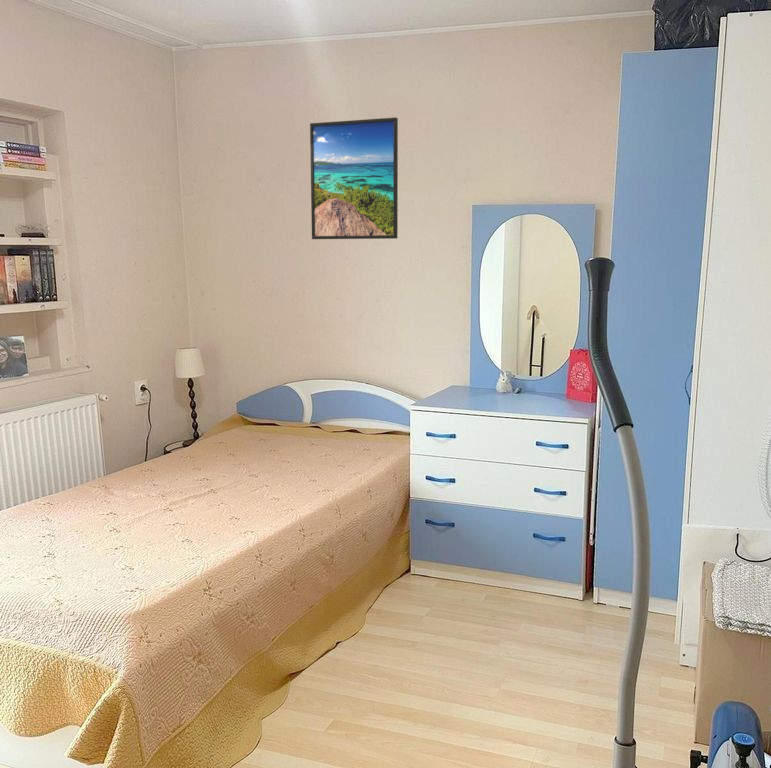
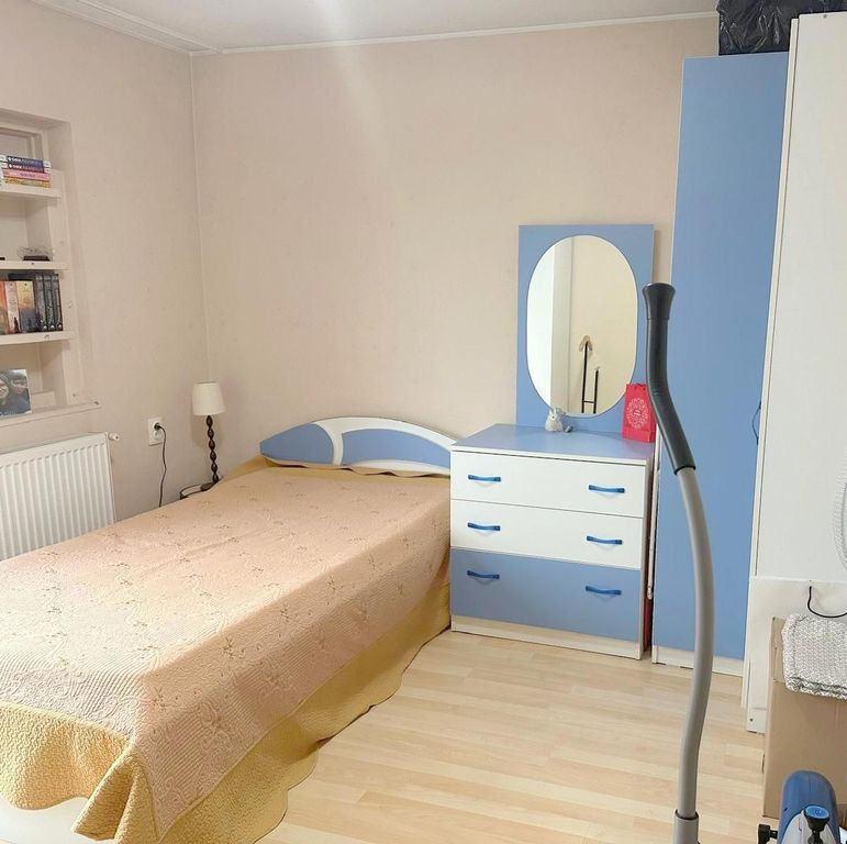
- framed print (353, 180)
